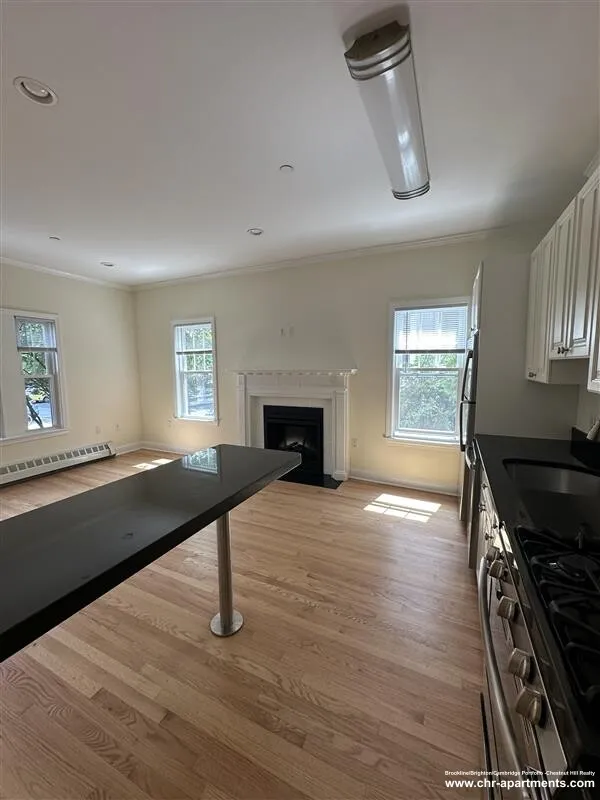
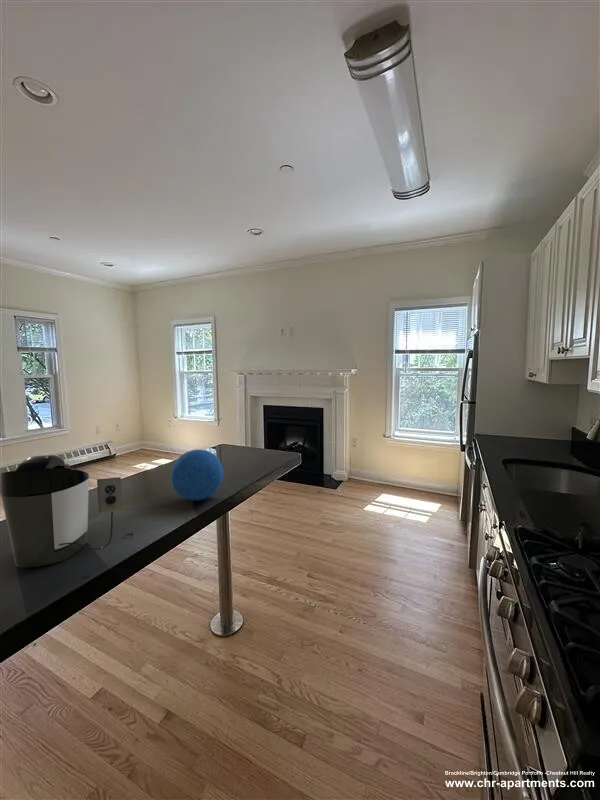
+ coffee maker (68, 502)
+ decorative ball (197, 474)
